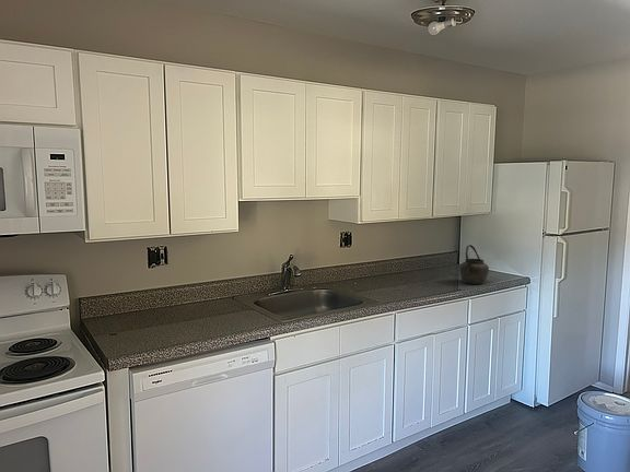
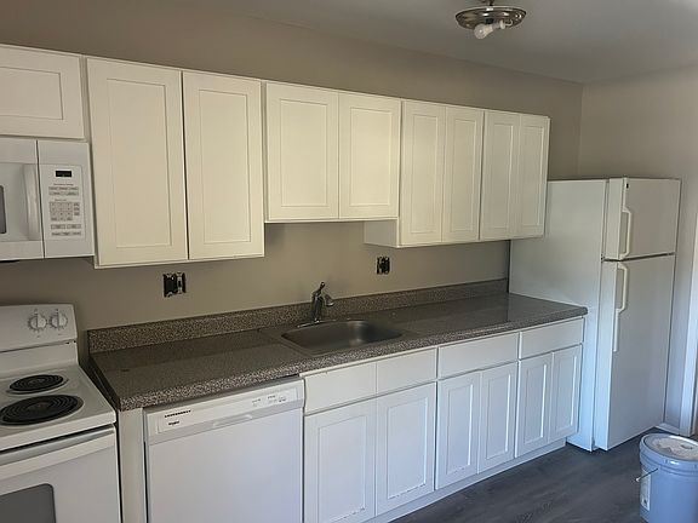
- kettle (471, 263)
